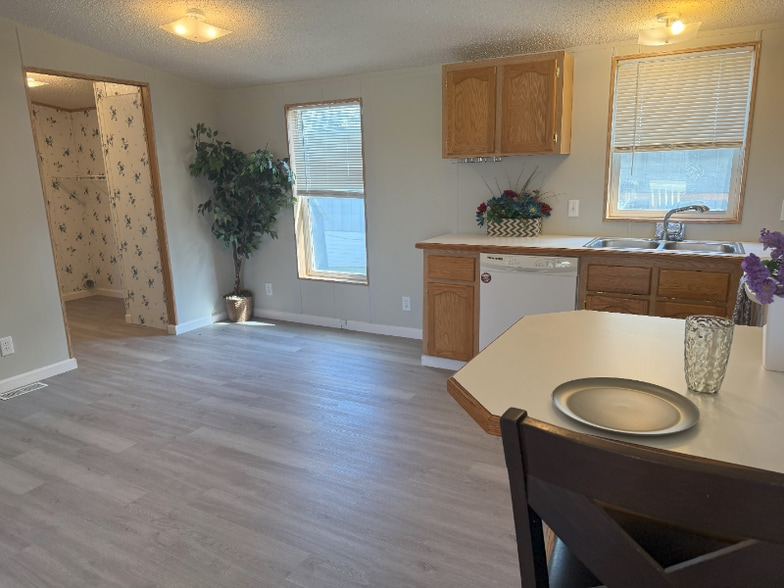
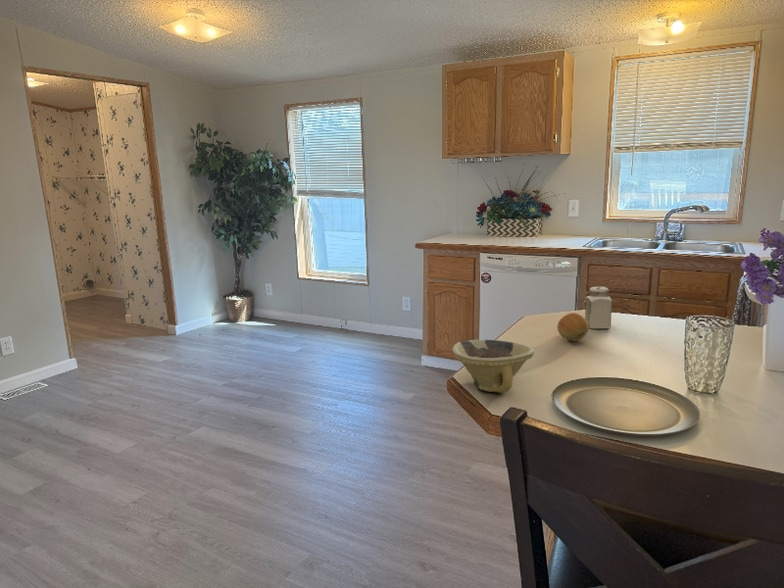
+ salt shaker (598, 306)
+ bowl (492, 367)
+ fruit (572, 327)
